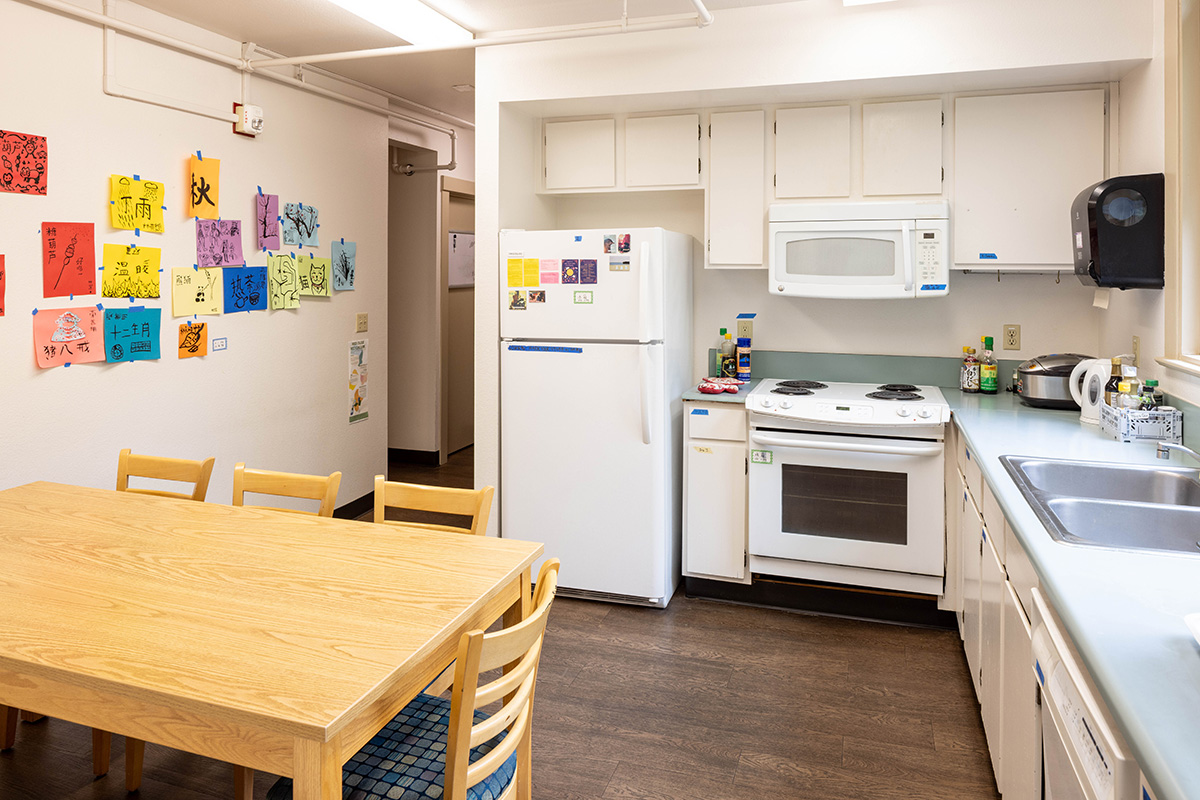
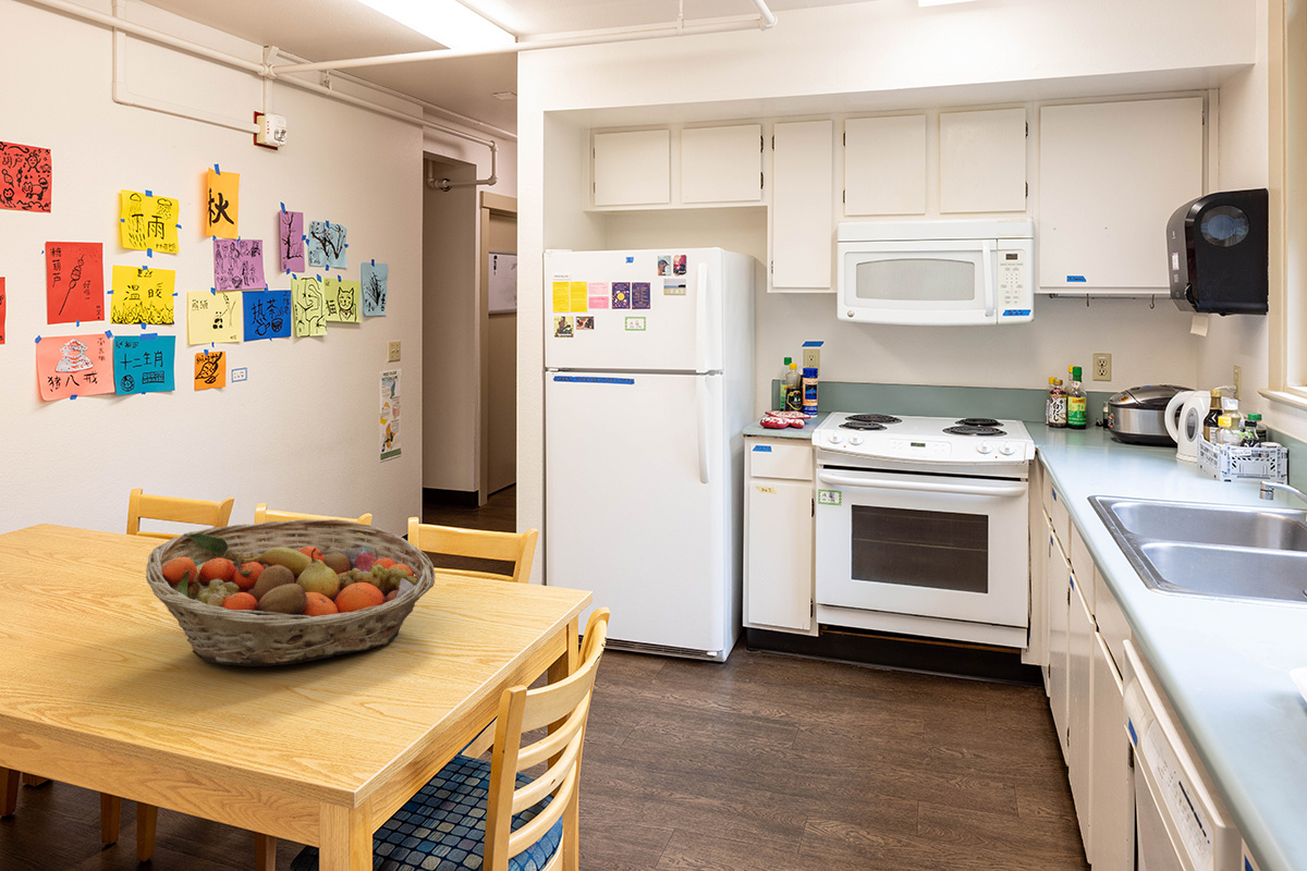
+ fruit basket (298, 586)
